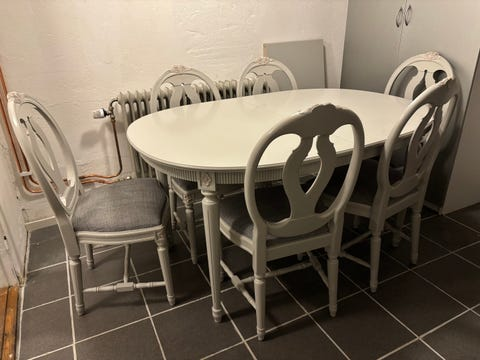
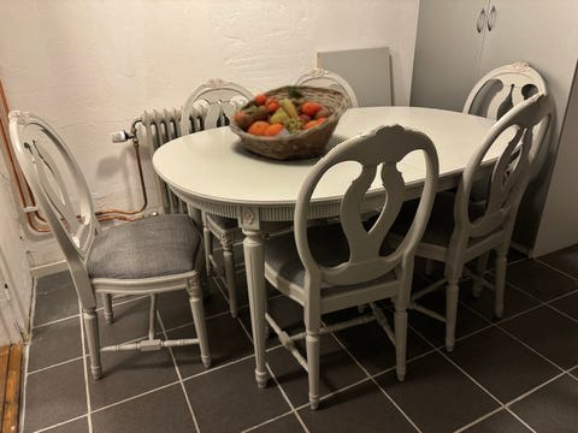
+ fruit basket (288, 119)
